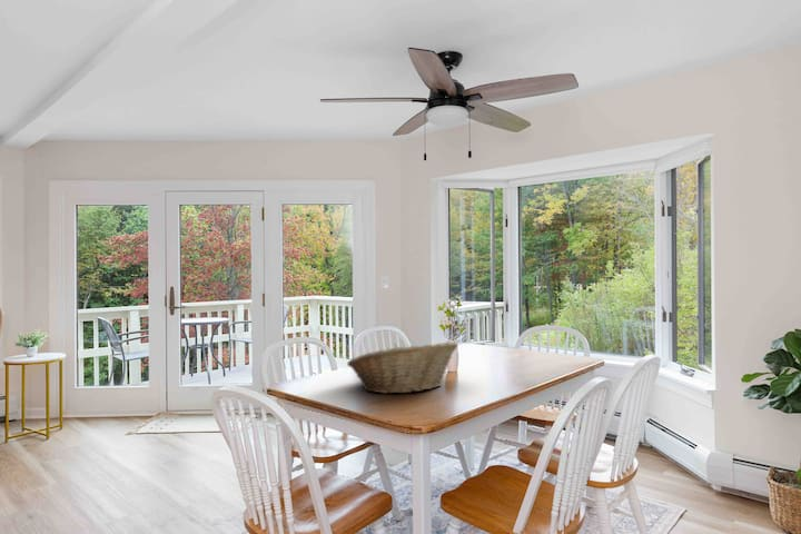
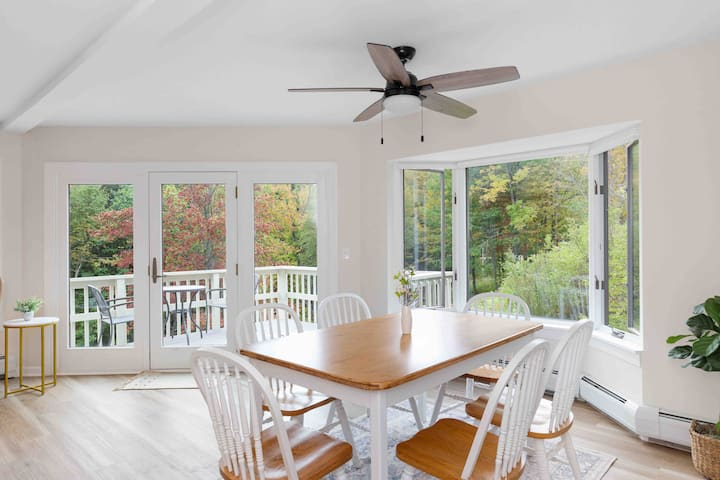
- fruit basket (404, 363)
